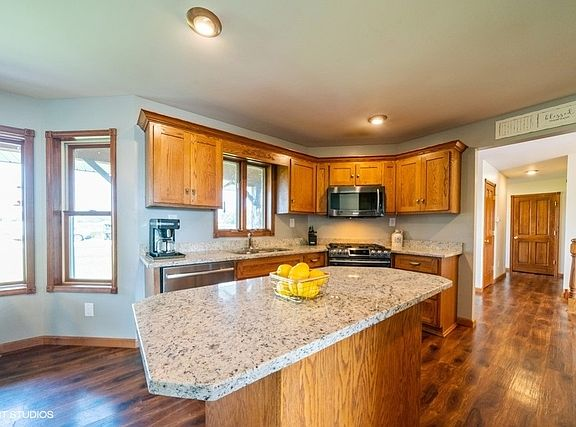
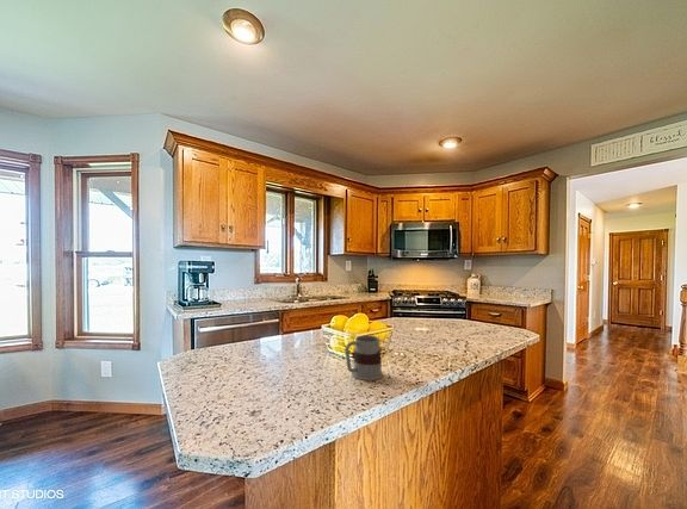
+ mug (363, 356)
